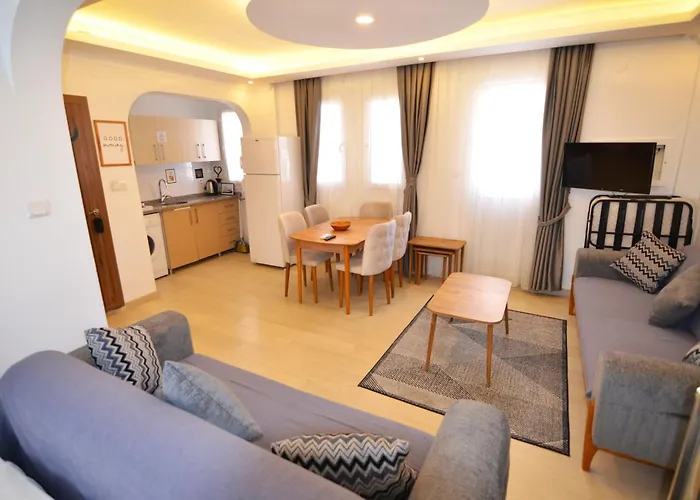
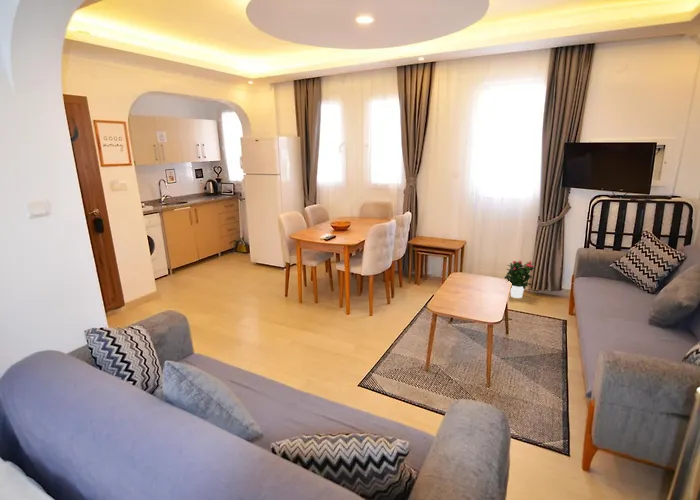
+ potted flower (519, 278)
